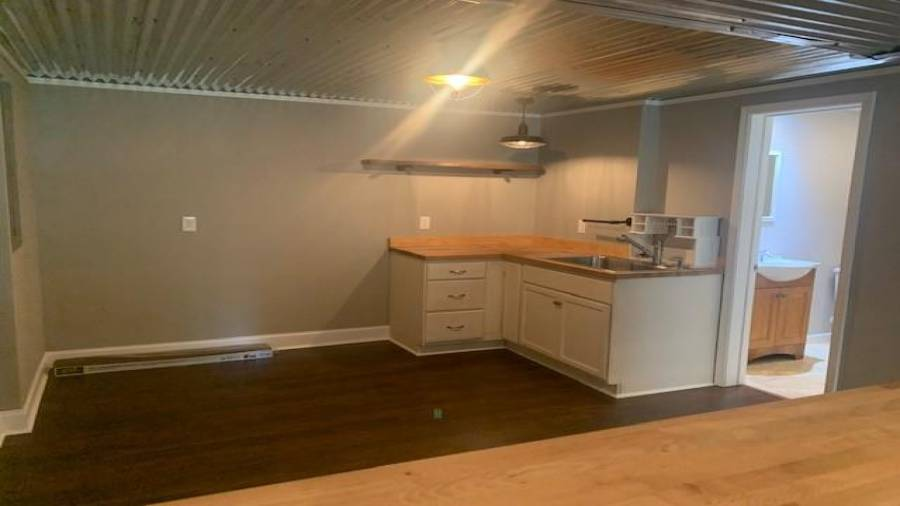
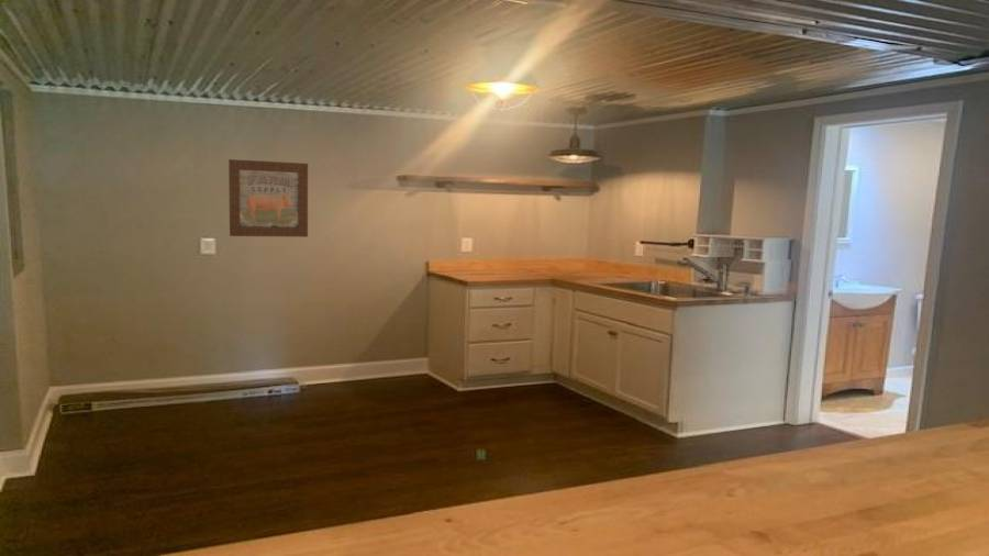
+ wall art (269, 199)
